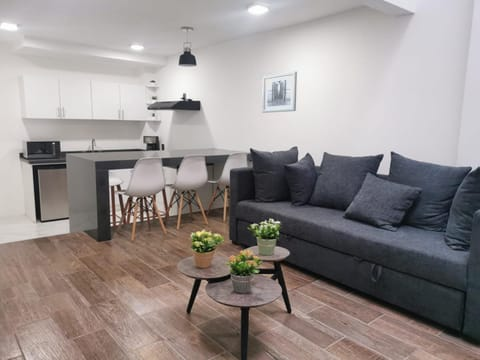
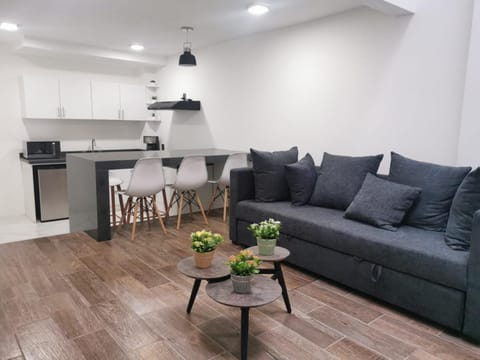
- wall art (278, 93)
